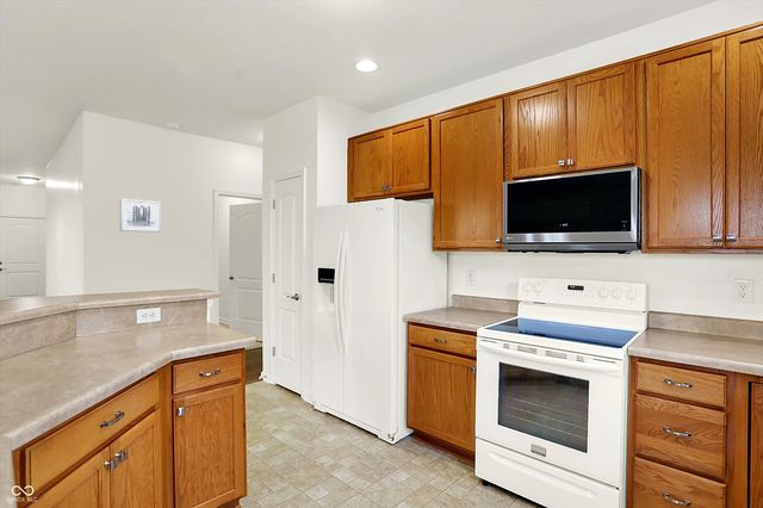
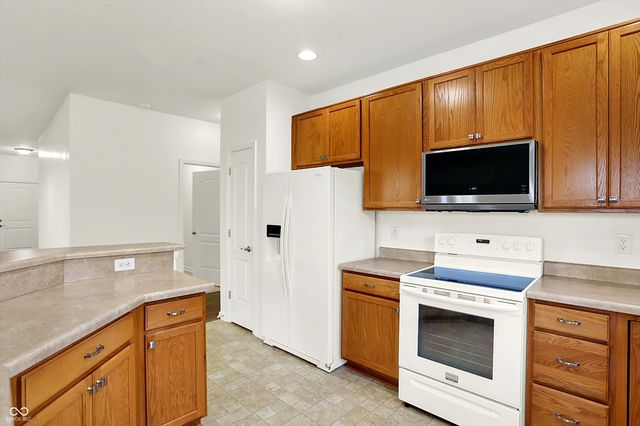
- wall art (141, 216)
